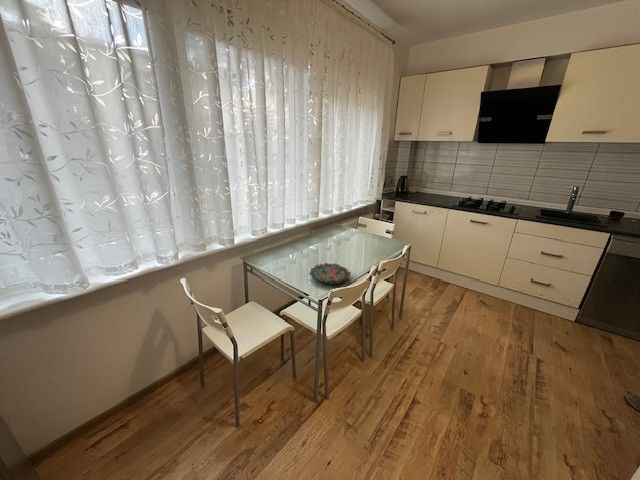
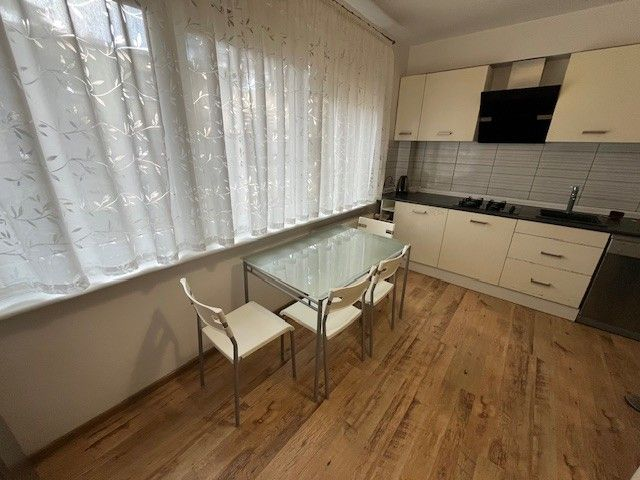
- bowl (329, 274)
